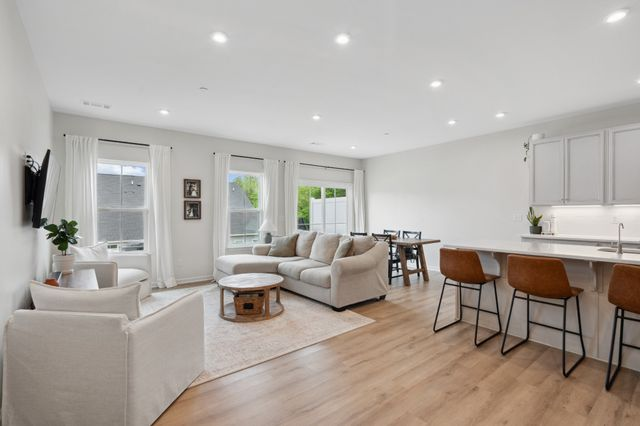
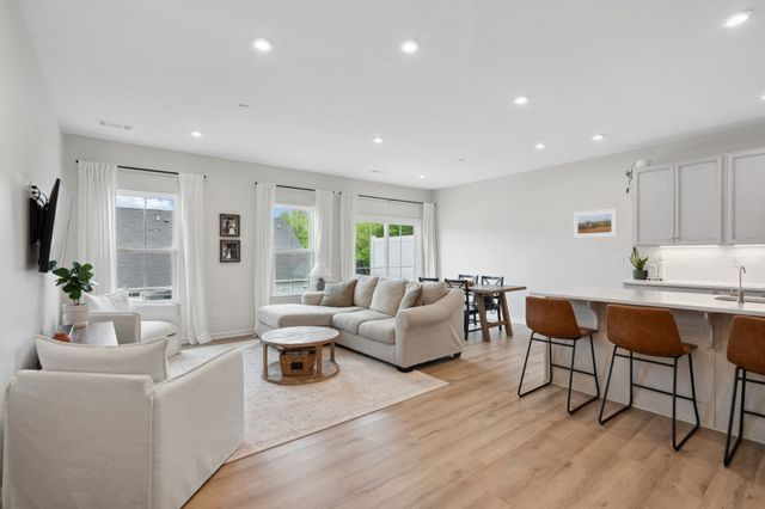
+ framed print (594, 223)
